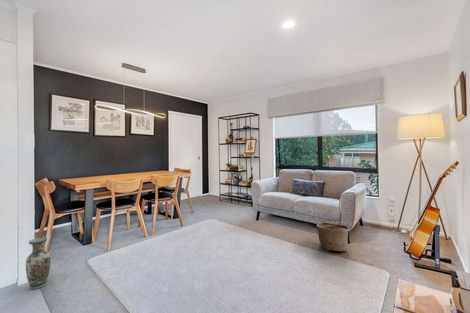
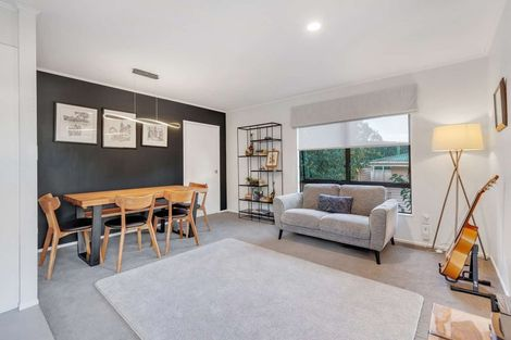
- vase (38, 262)
- basket (332, 235)
